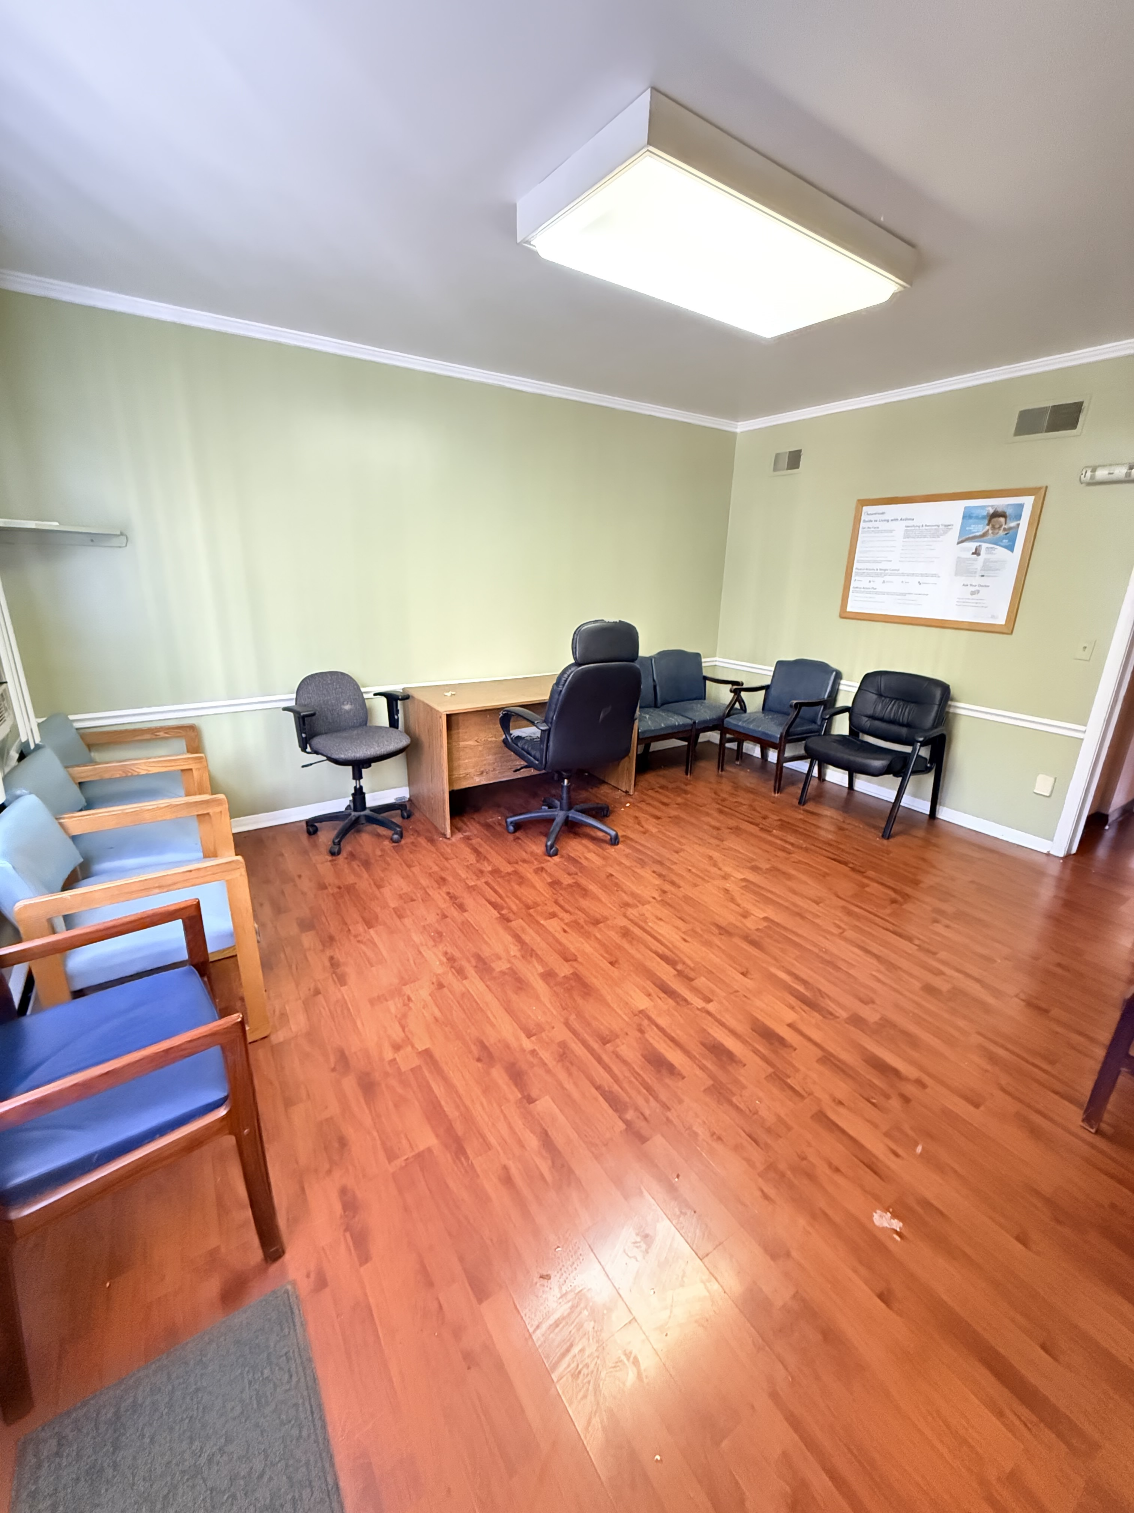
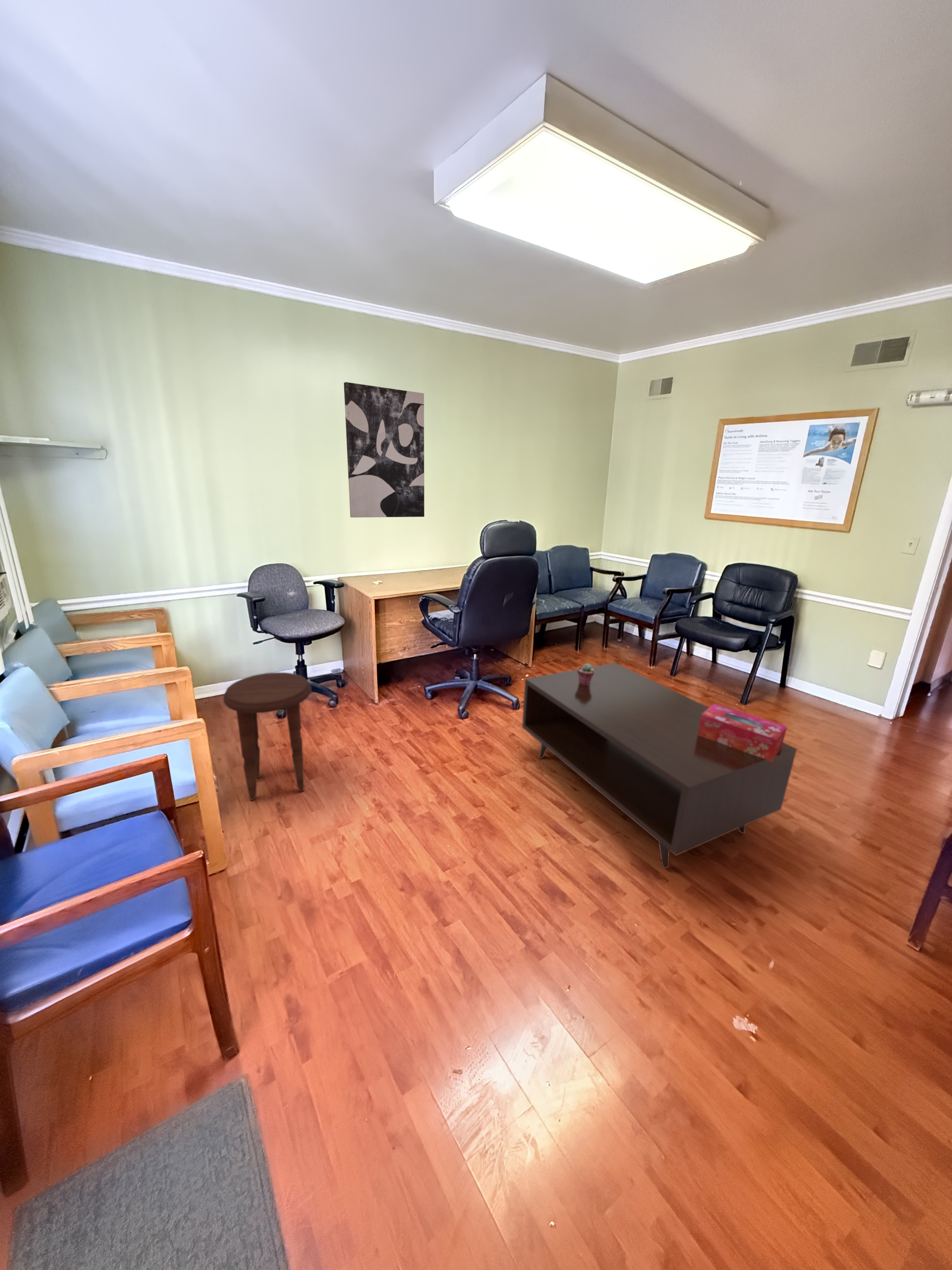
+ coffee table (636, 751)
+ side table (259, 737)
+ tissue box (741, 730)
+ wall art (387, 455)
+ potted succulent (586, 673)
